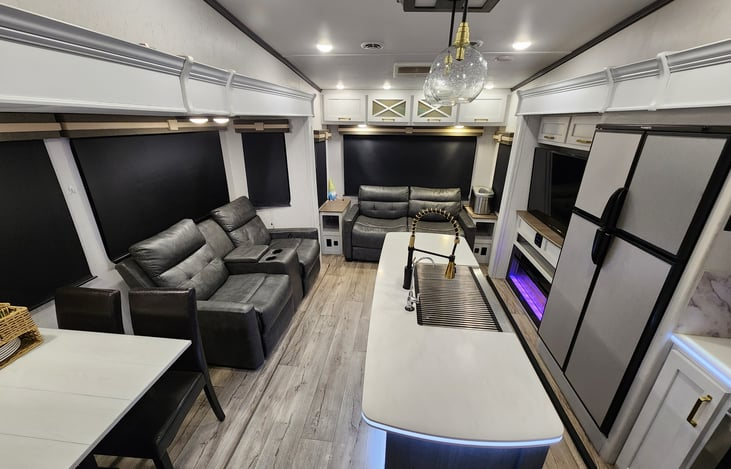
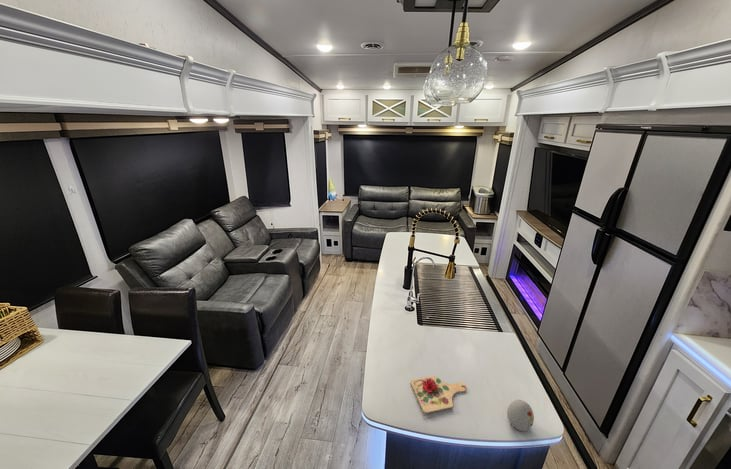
+ cutting board (441, 389)
+ decorative egg (520, 413)
